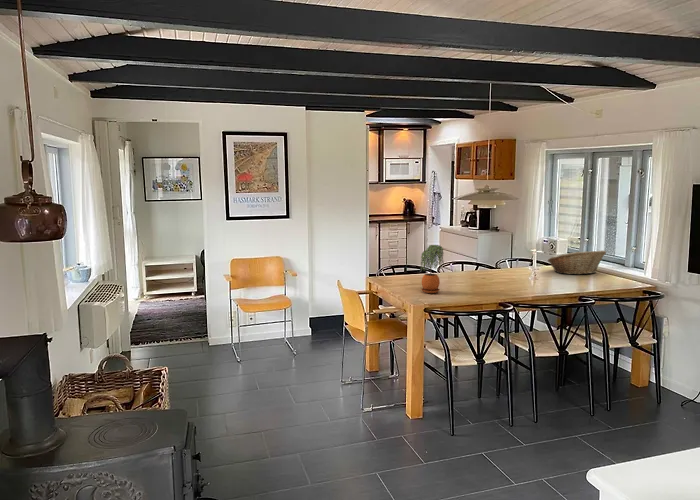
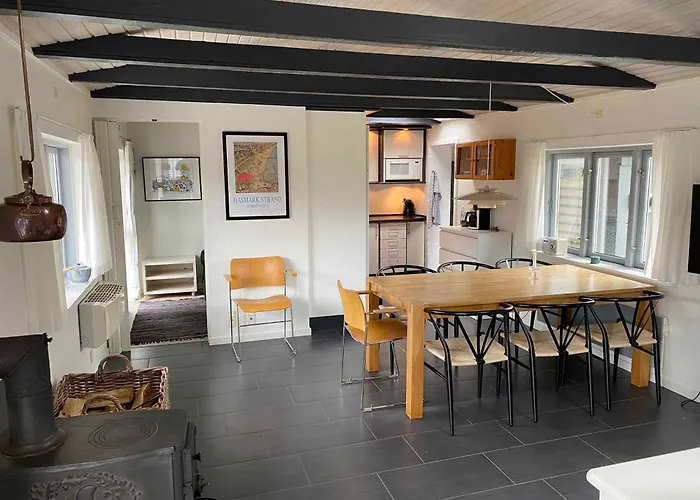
- potted plant (431, 268)
- fruit basket (576, 260)
